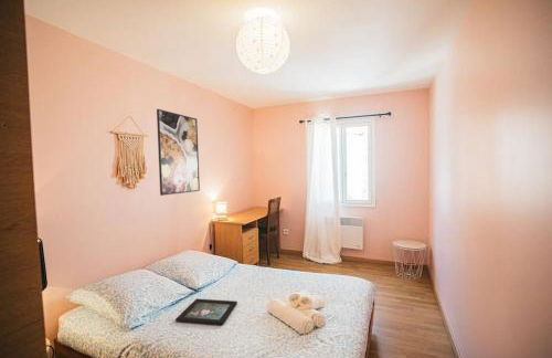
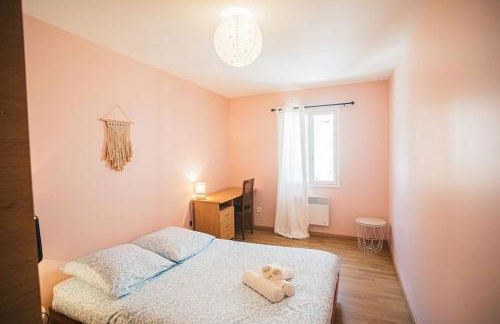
- decorative tray (208, 310)
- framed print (180, 154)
